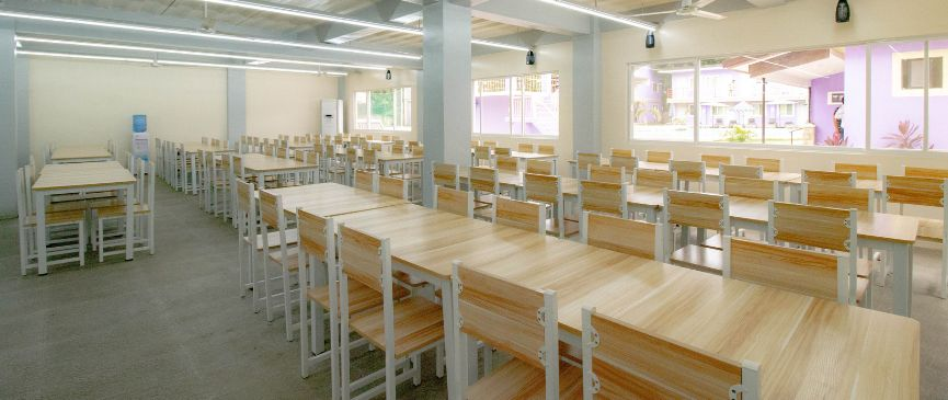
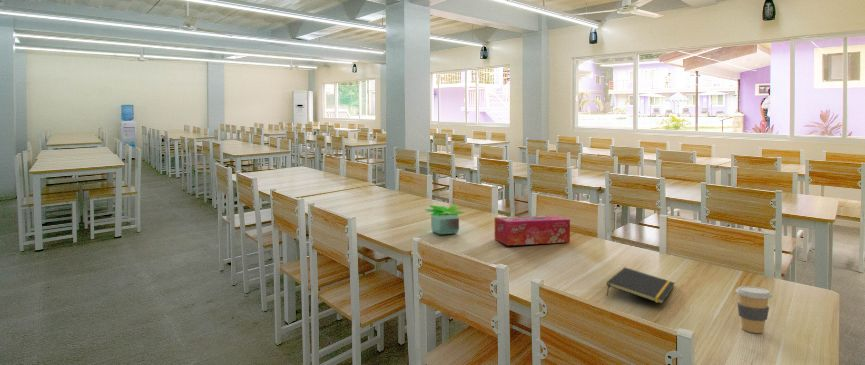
+ notepad (641, 284)
+ potted plant (443, 218)
+ coffee cup (753, 309)
+ tissue box (531, 229)
